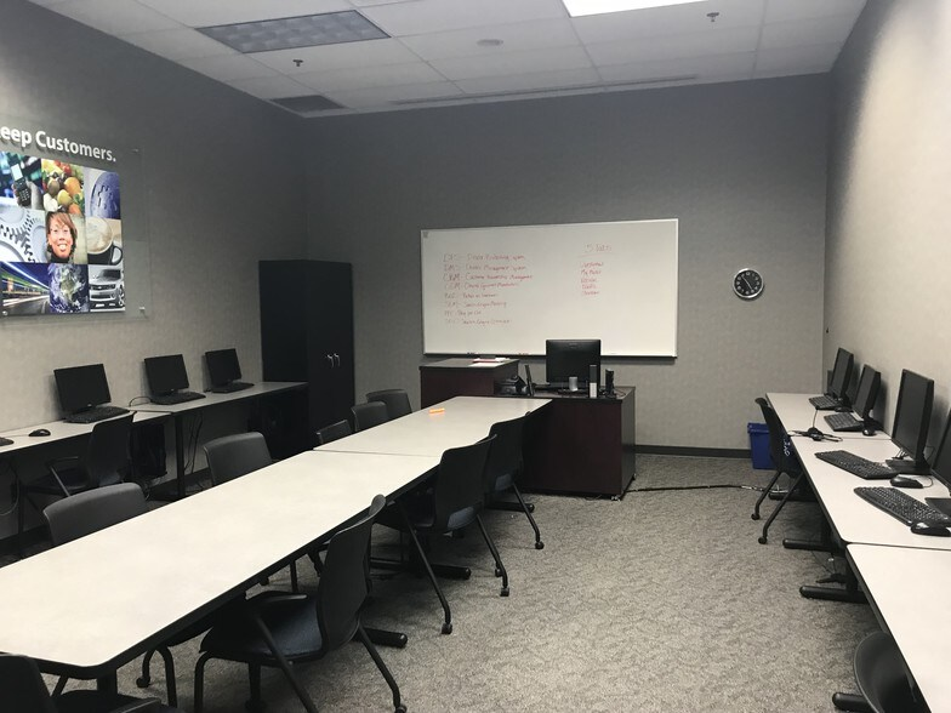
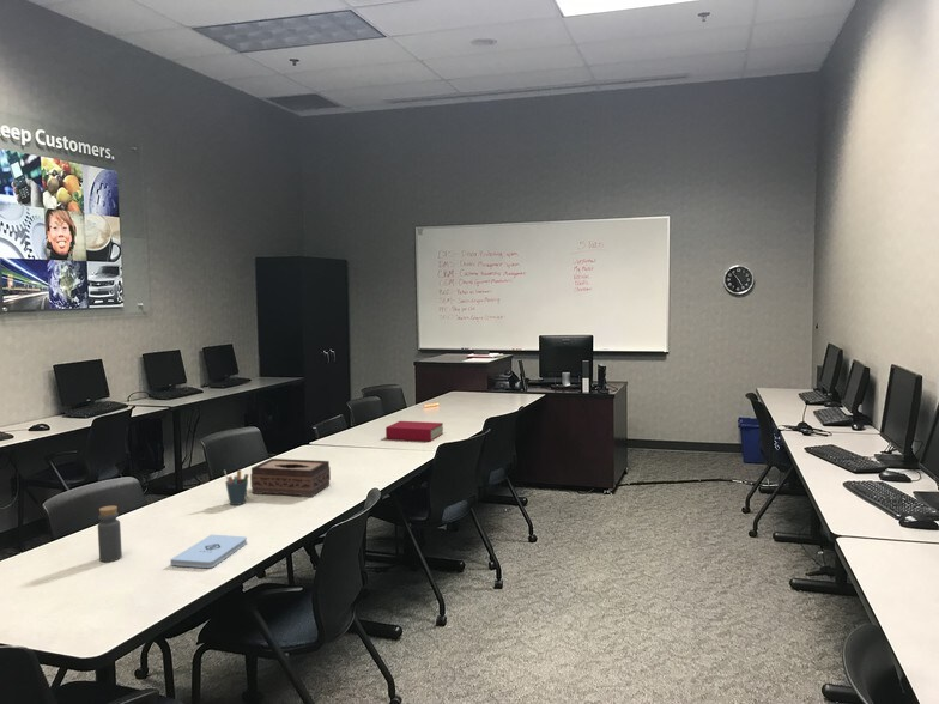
+ book (414, 430)
+ pen holder (236, 486)
+ bottle (109, 533)
+ notepad (211, 550)
+ tissue box (291, 477)
